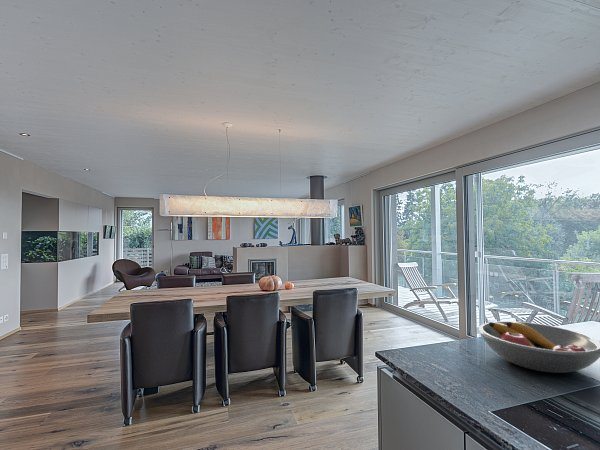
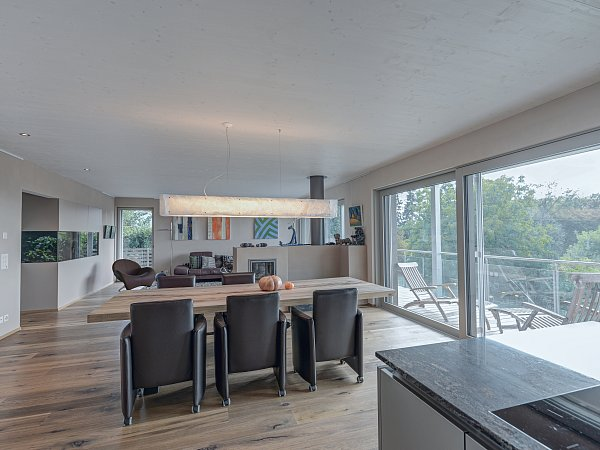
- fruit bowl (536, 345)
